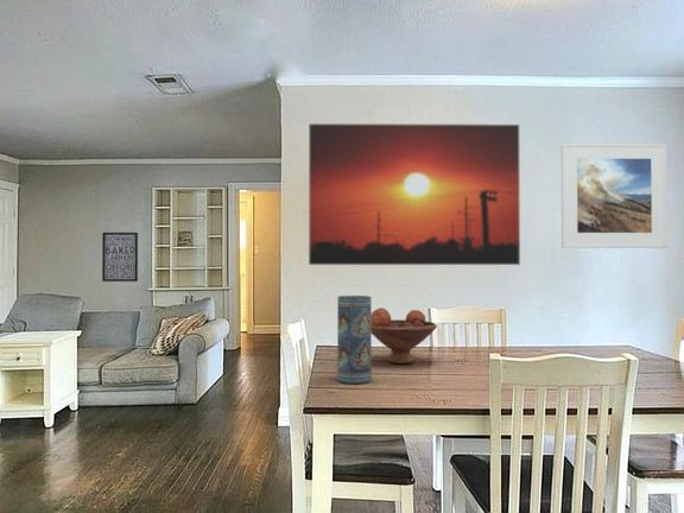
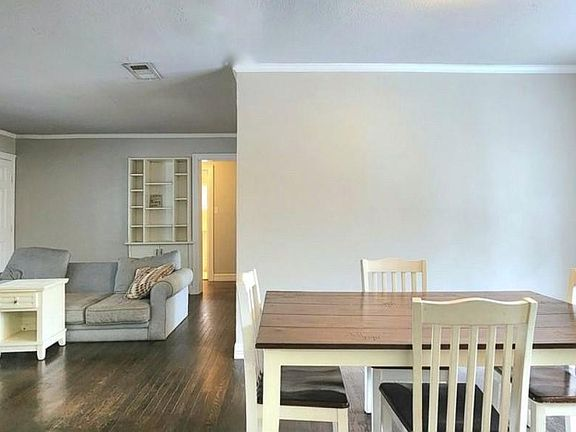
- wall art (120, 256)
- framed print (614, 195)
- vase (354, 337)
- fruit bowl (400, 335)
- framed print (413, 194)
